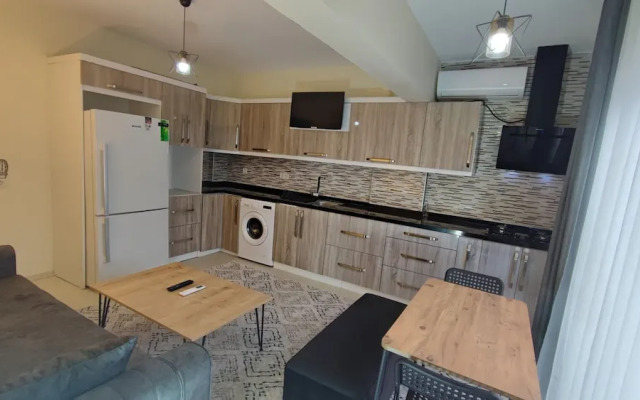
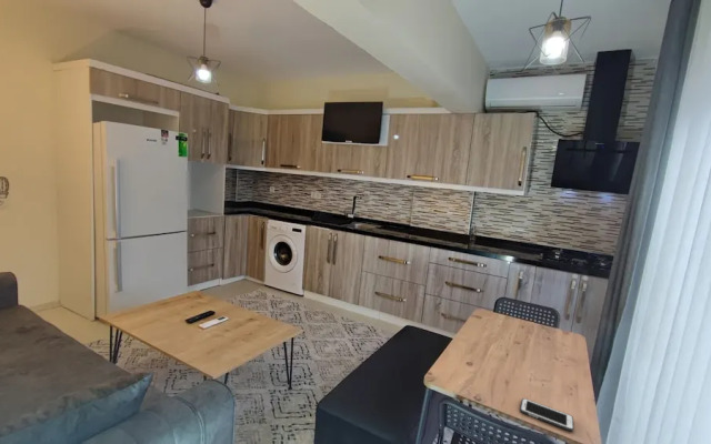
+ cell phone (545, 414)
